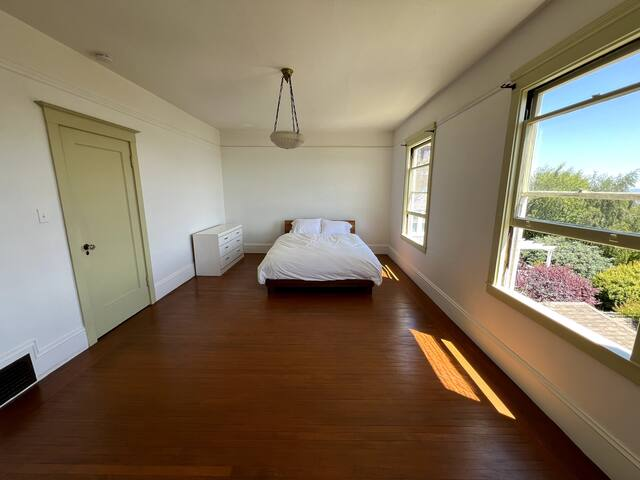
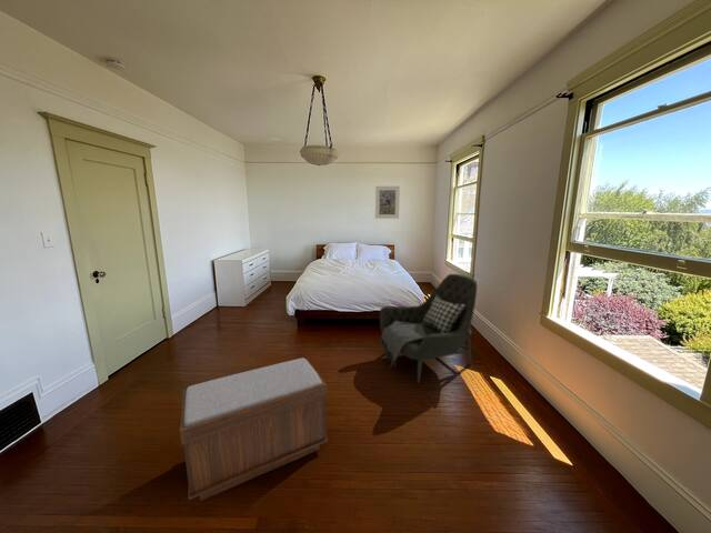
+ bench (258, 418)
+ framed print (387, 202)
+ armchair (427, 321)
